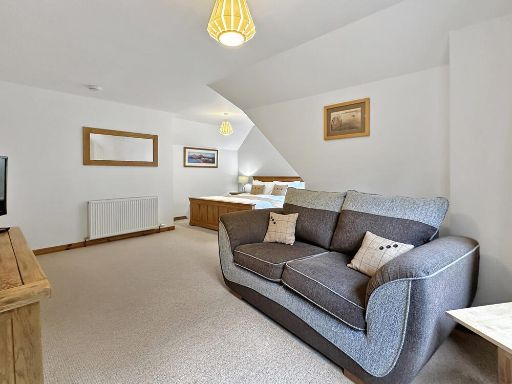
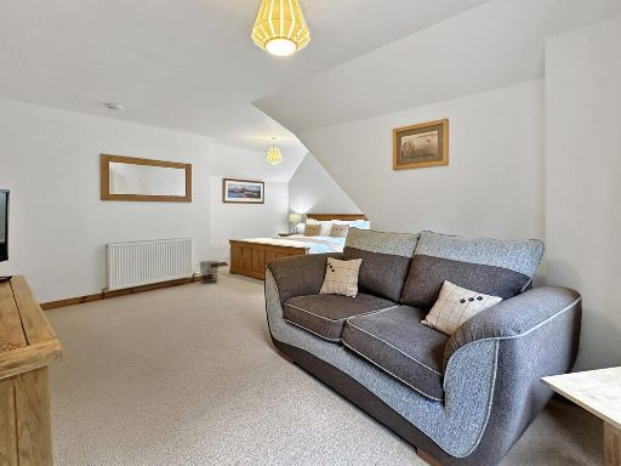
+ waste bin (209, 272)
